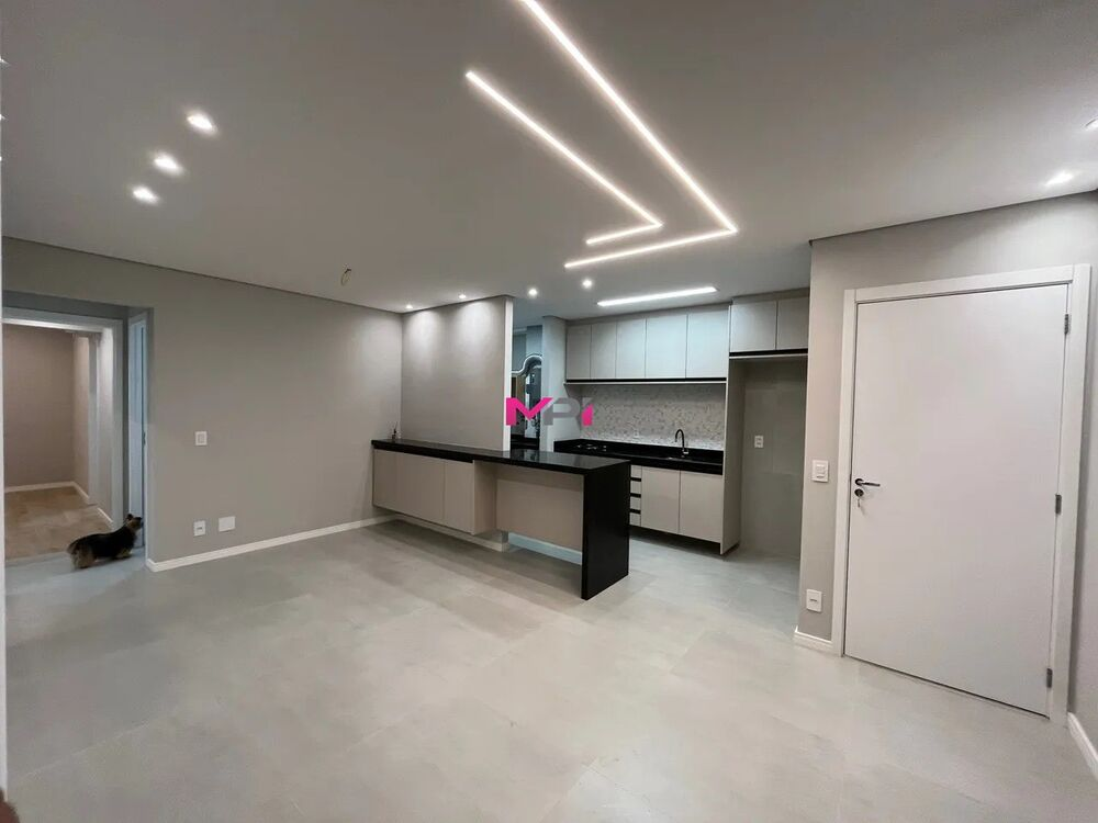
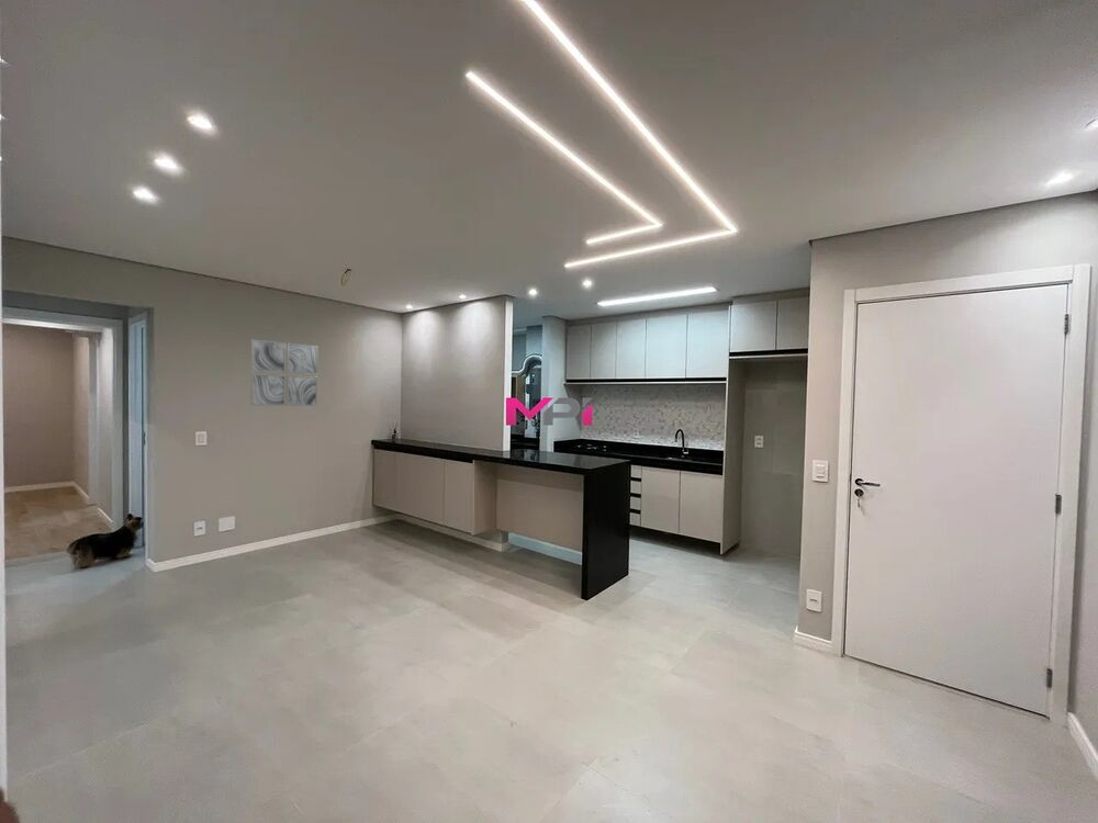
+ wall art (287, 373)
